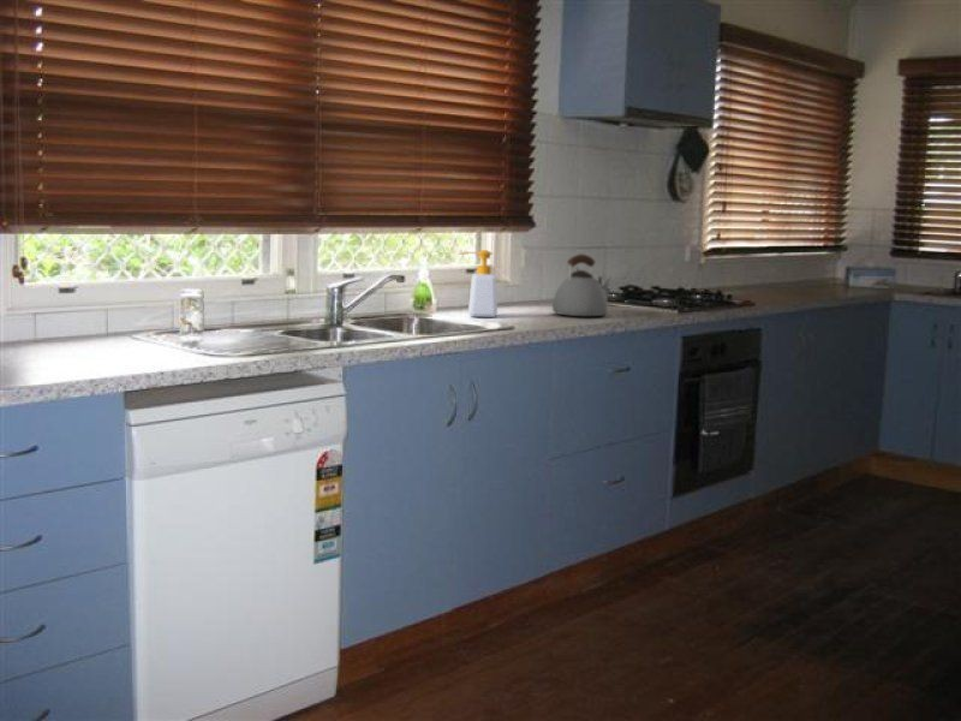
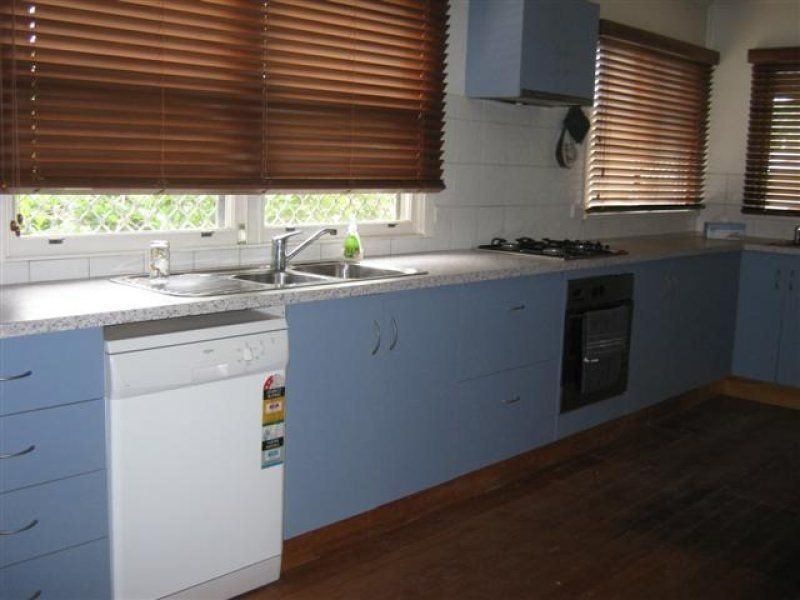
- soap bottle (477, 282)
- kettle (586, 284)
